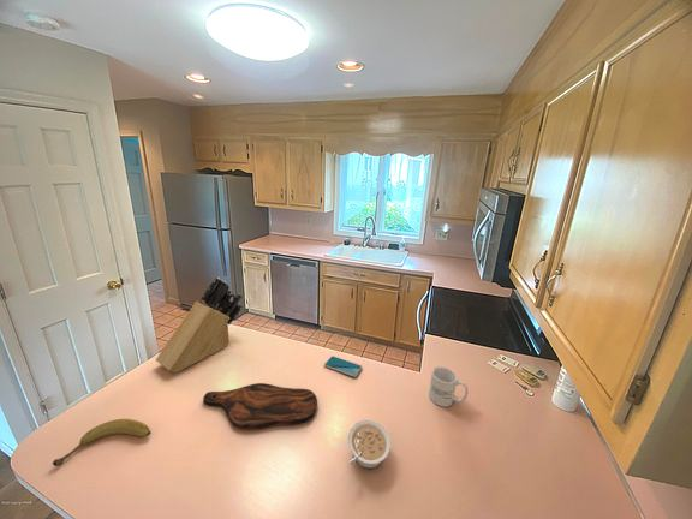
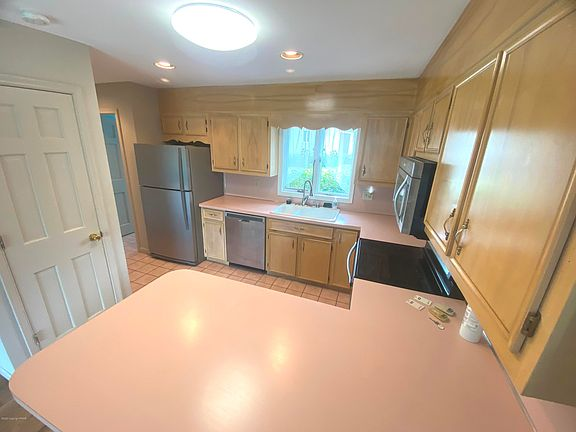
- knife block (202, 318)
- cutting board (258, 405)
- mug (447, 386)
- fruit (106, 435)
- smartphone (342, 365)
- legume (369, 446)
